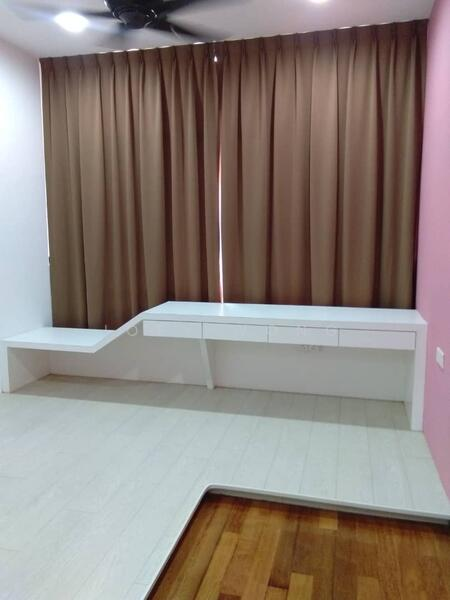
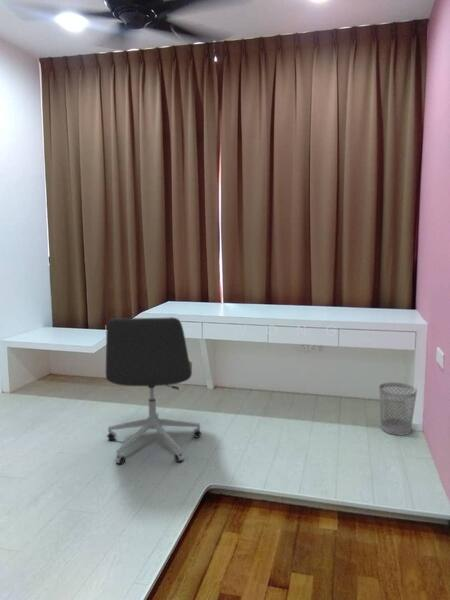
+ office chair (151, 378)
+ wastebasket (396, 408)
